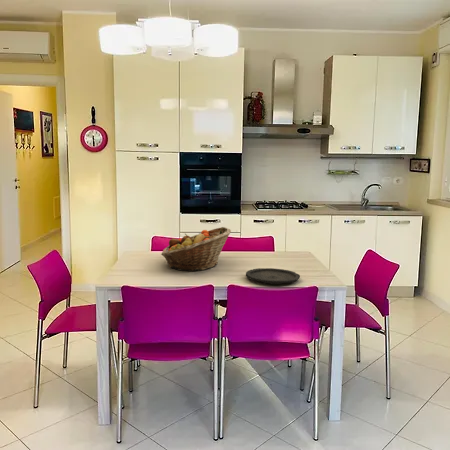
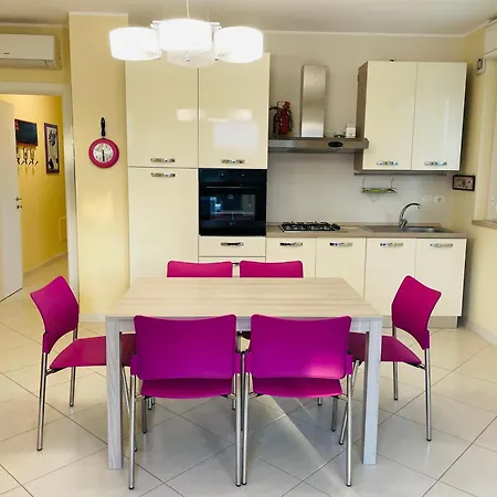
- plate (272, 276)
- fruit basket (196, 246)
